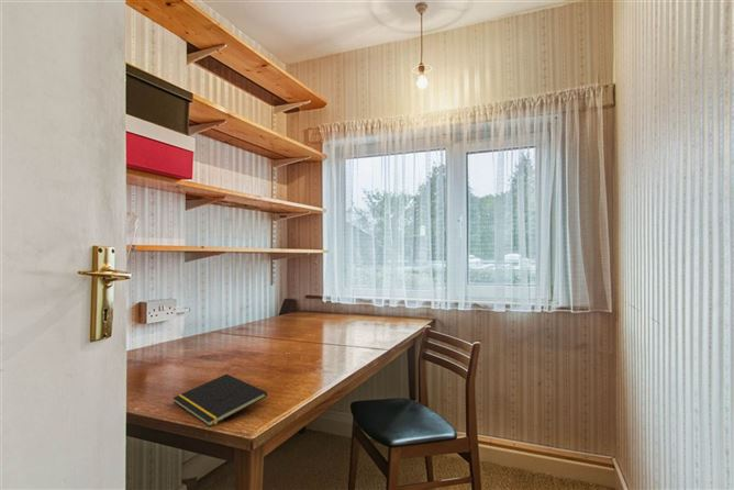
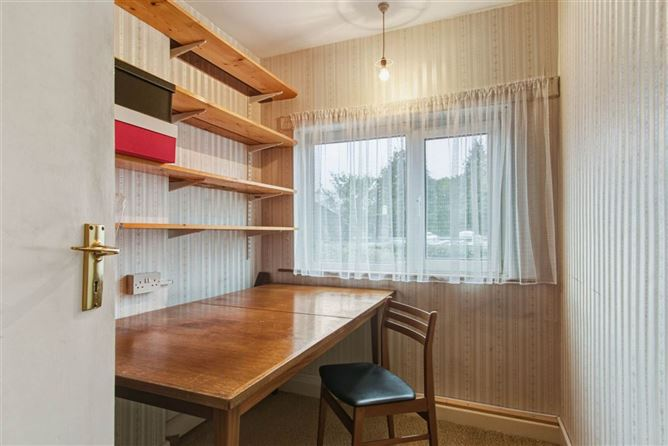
- notepad (219, 397)
